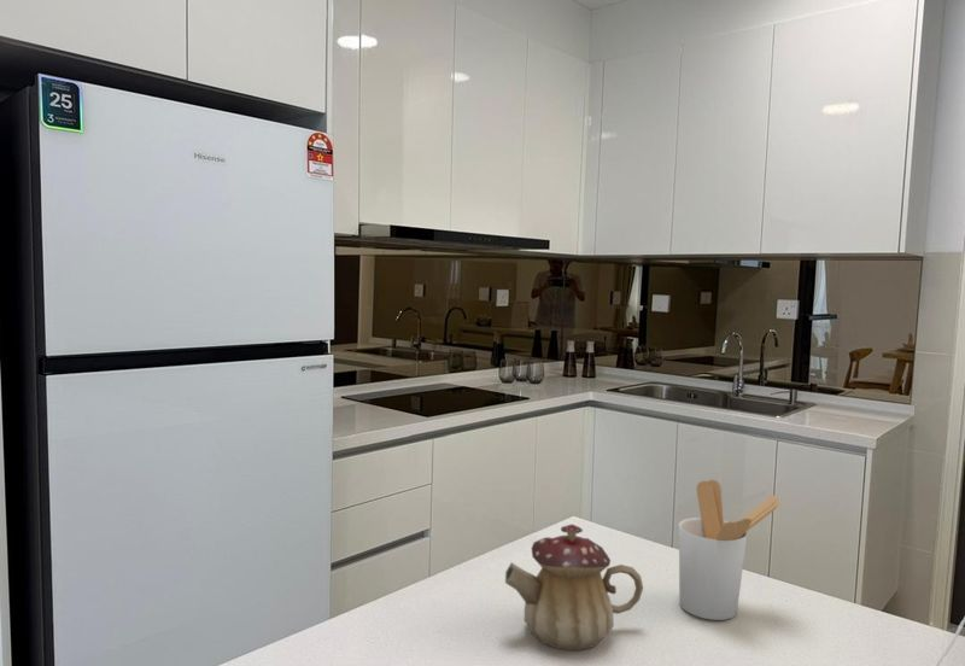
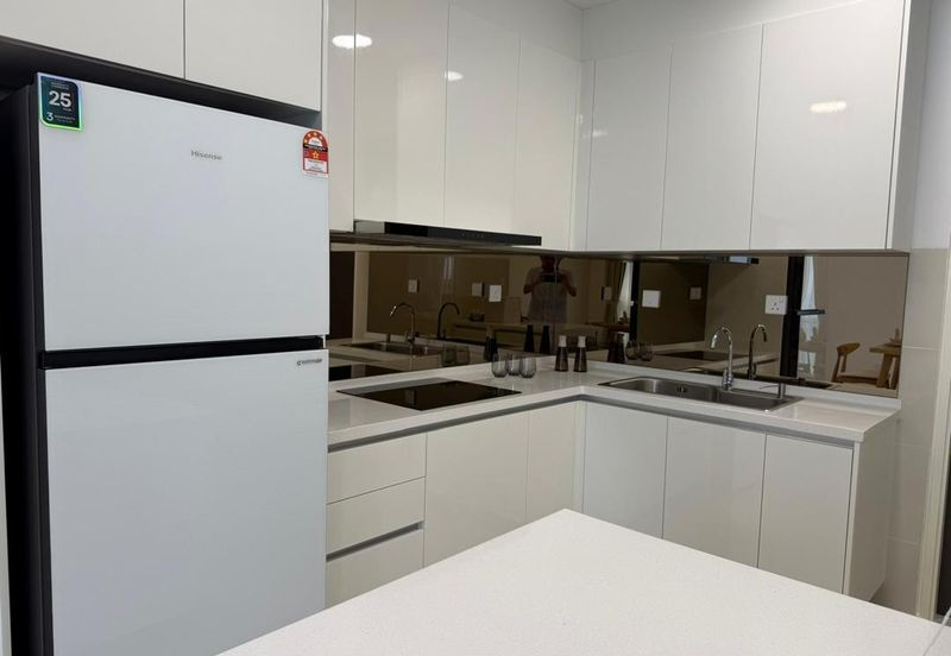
- teapot (575, 578)
- utensil holder (729, 549)
